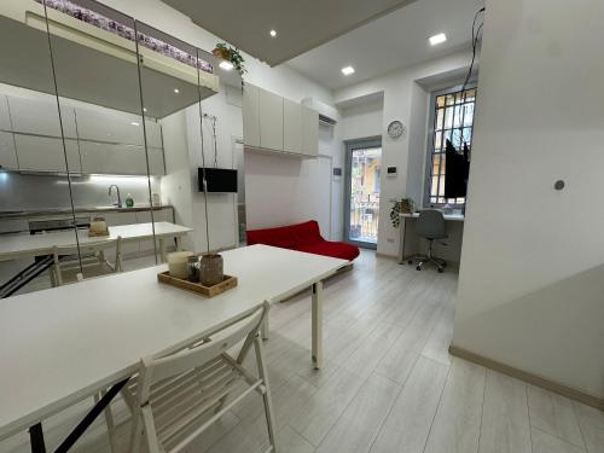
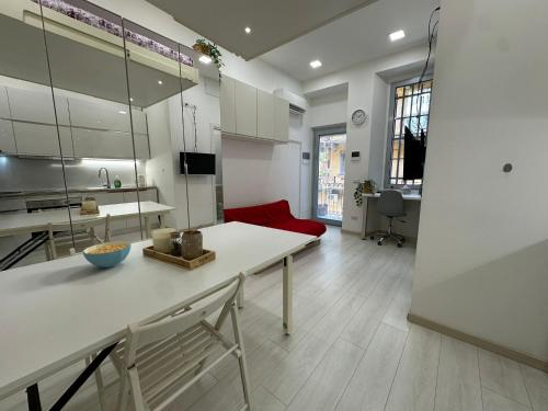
+ cereal bowl (109, 255)
